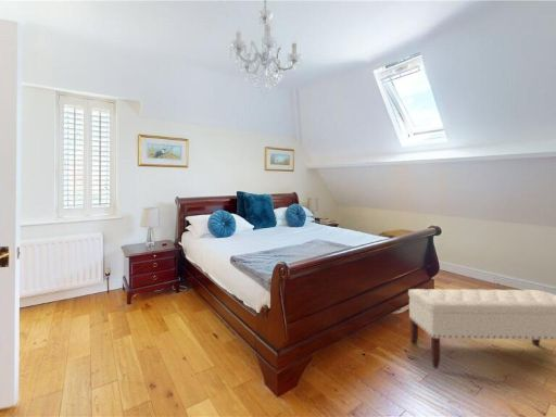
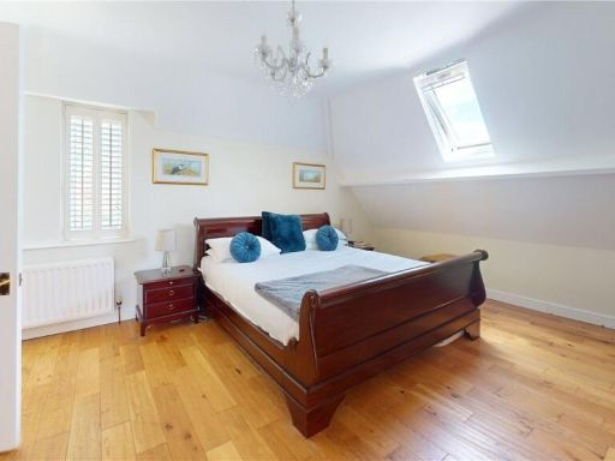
- bench (489, 325)
